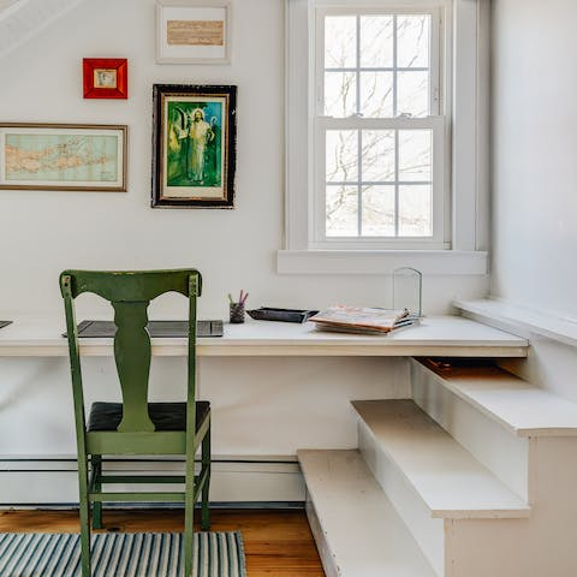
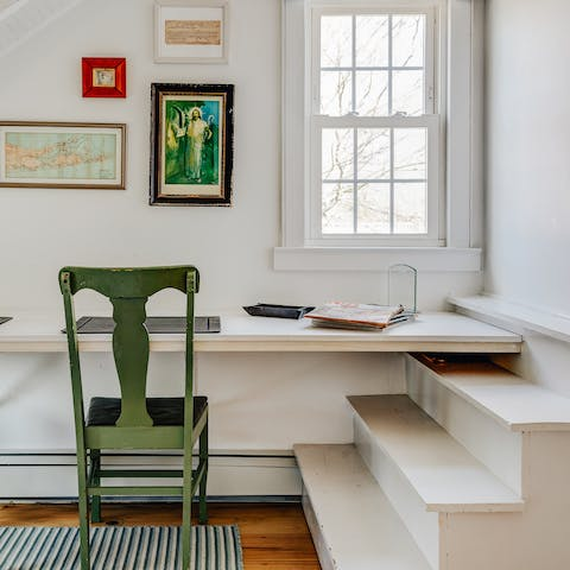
- pen holder (236, 305)
